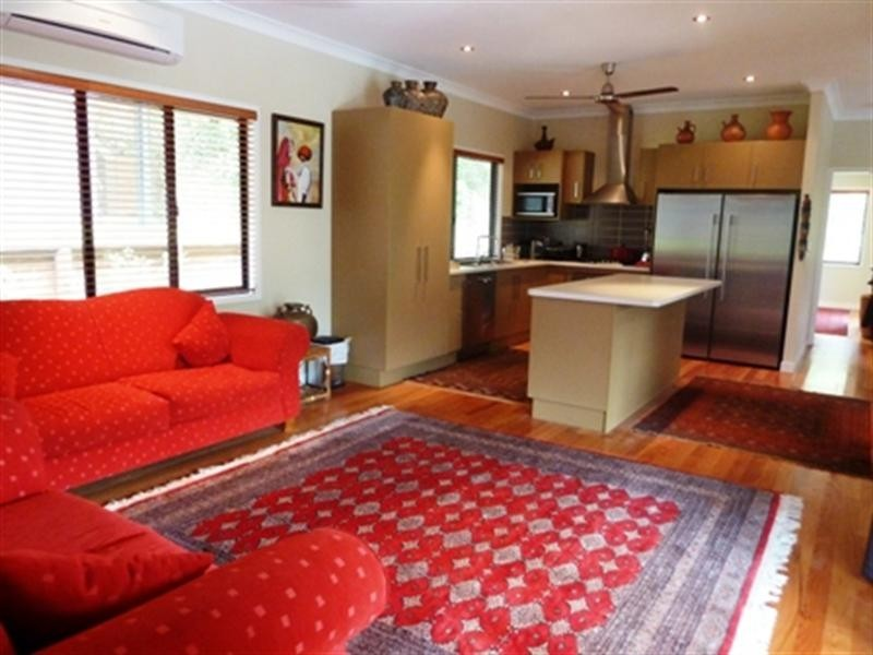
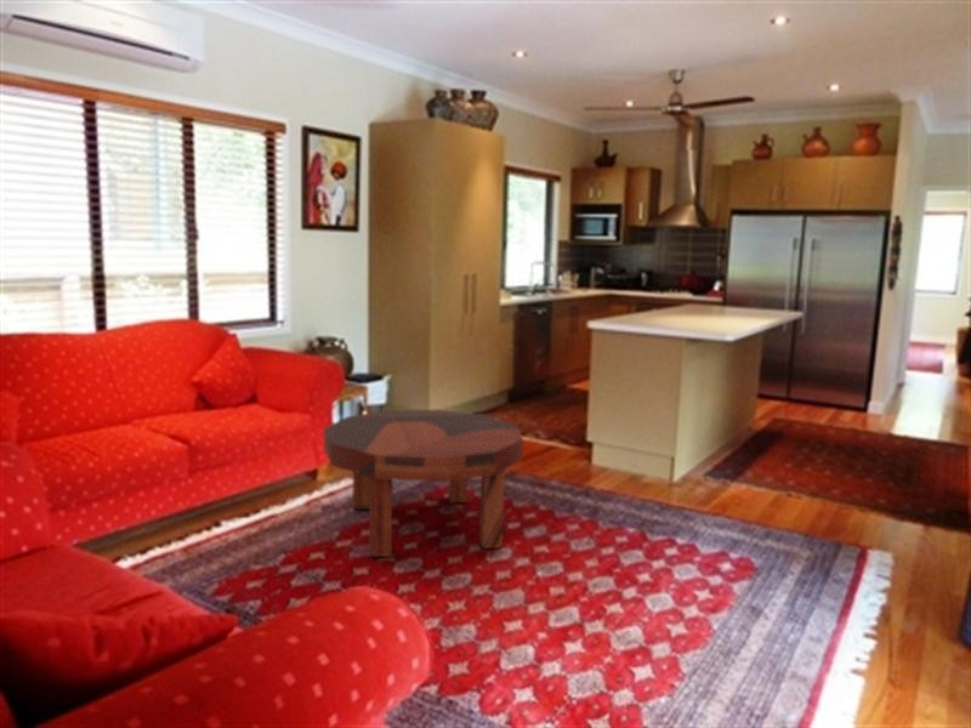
+ coffee table (424, 478)
